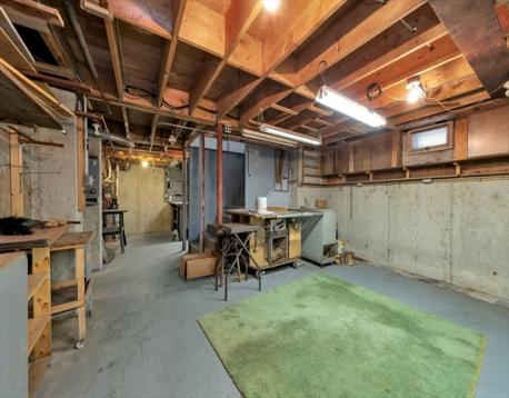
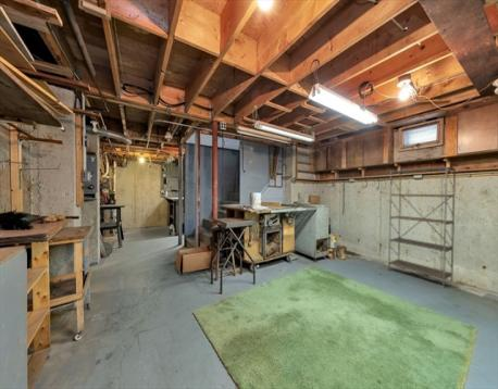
+ shelving unit (419, 222)
